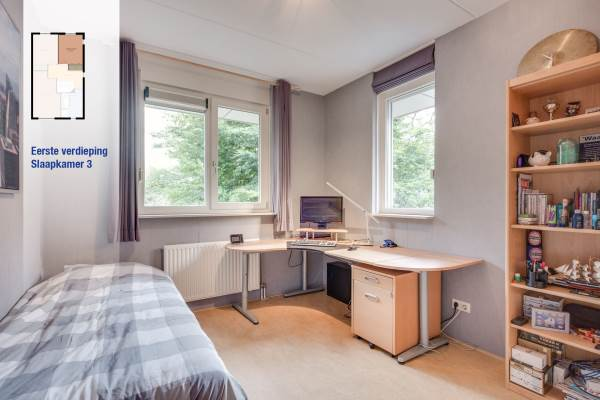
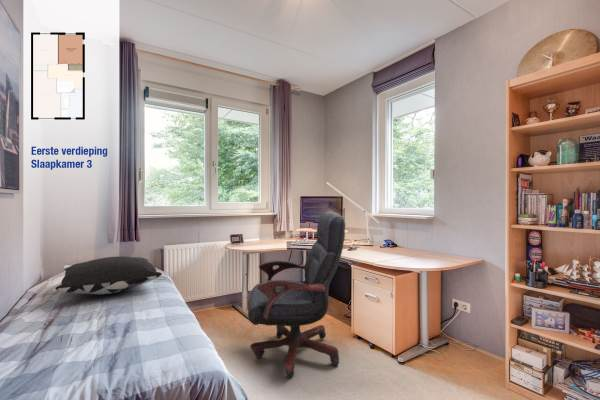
+ pillow (111, 272)
+ office chair (293, 283)
